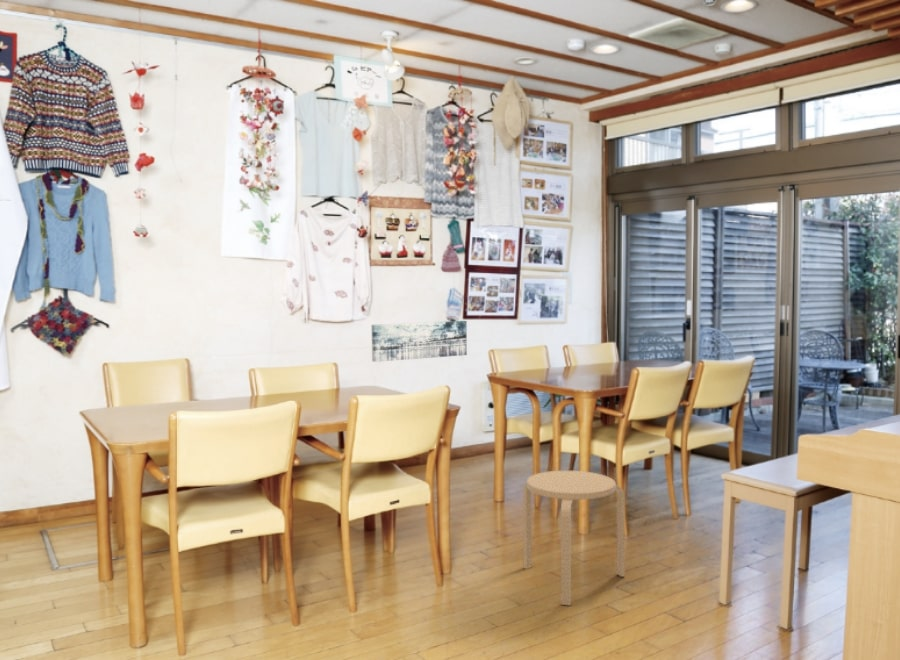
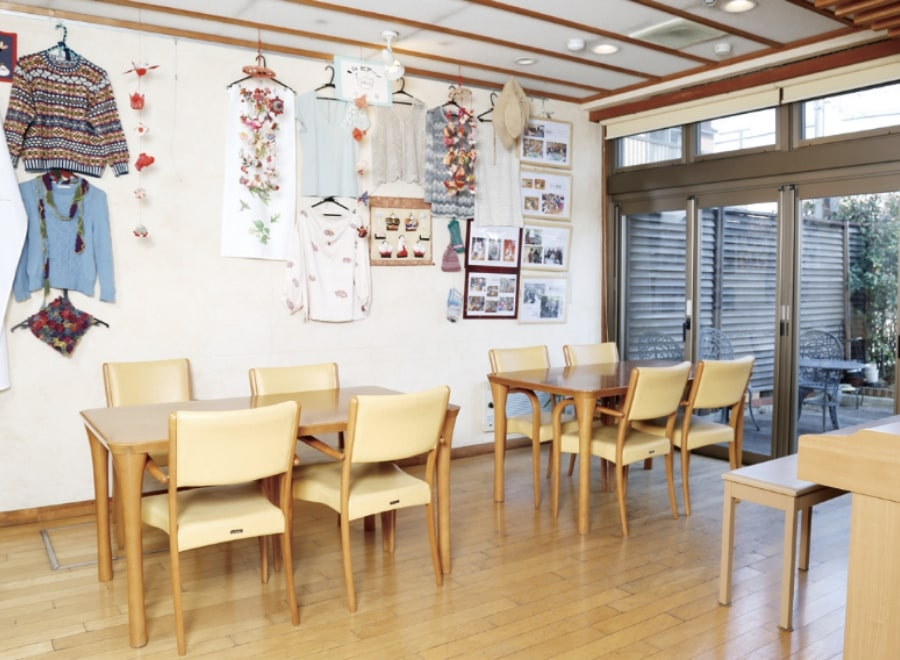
- stool (570, 530)
- wall art (420, 340)
